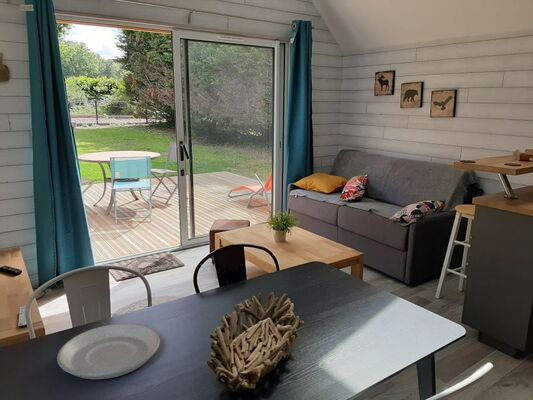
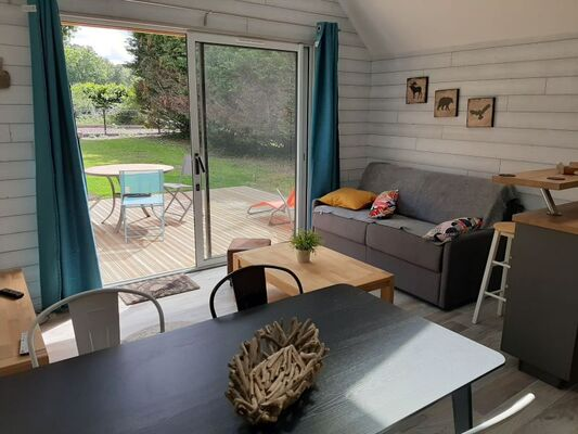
- plate (110, 352)
